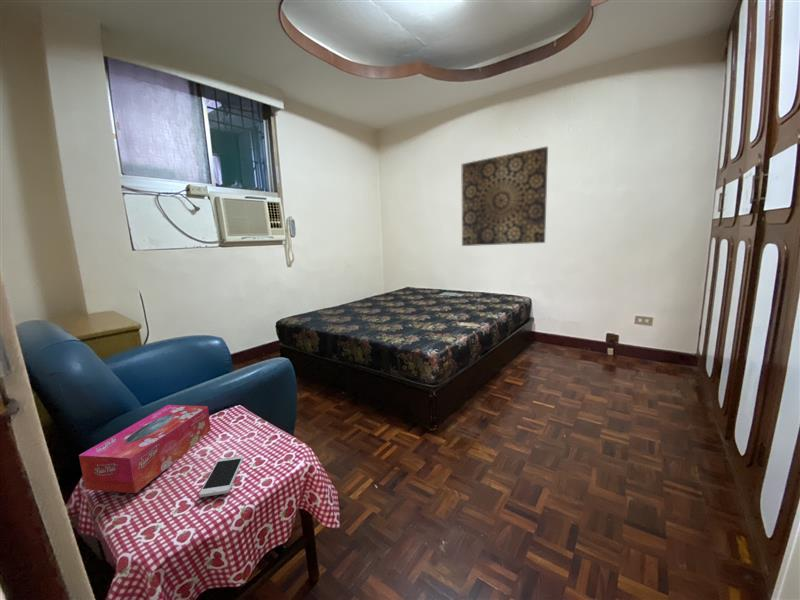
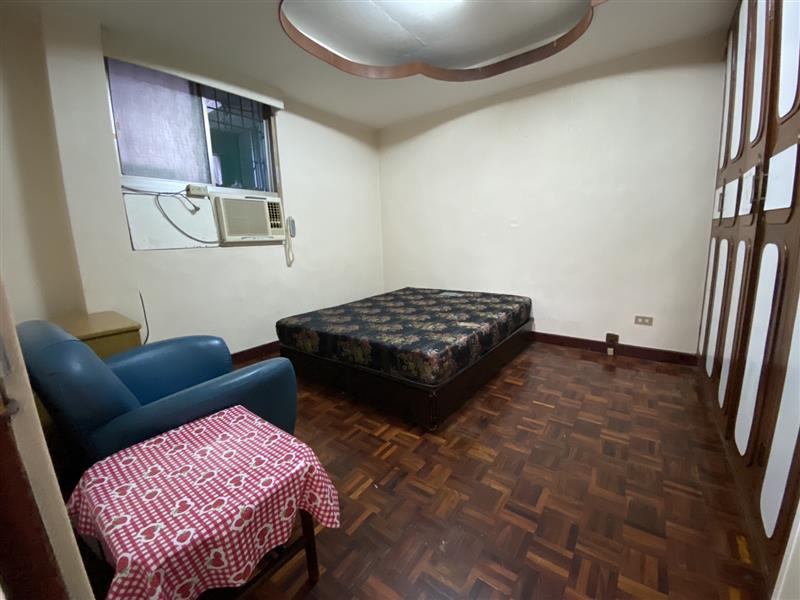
- wall art (500, 201)
- smartphone (223, 474)
- tissue box (154, 442)
